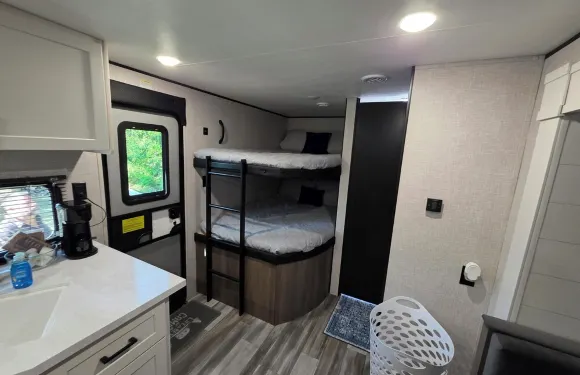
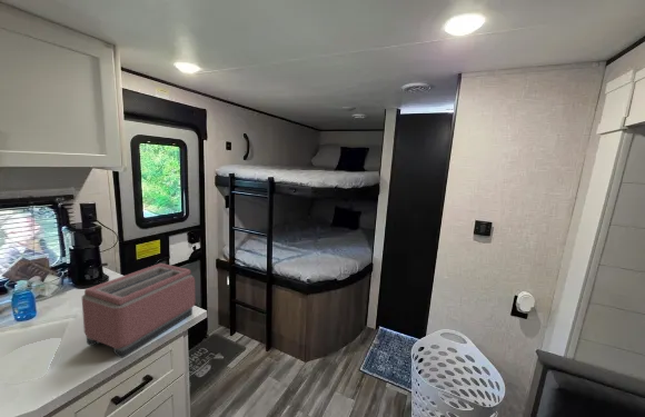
+ toaster (149, 300)
